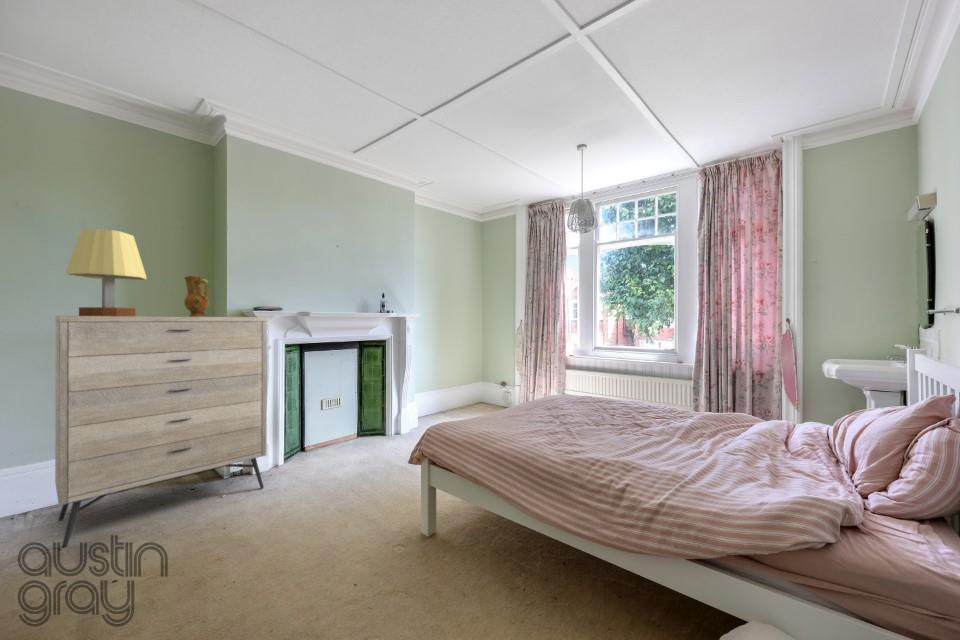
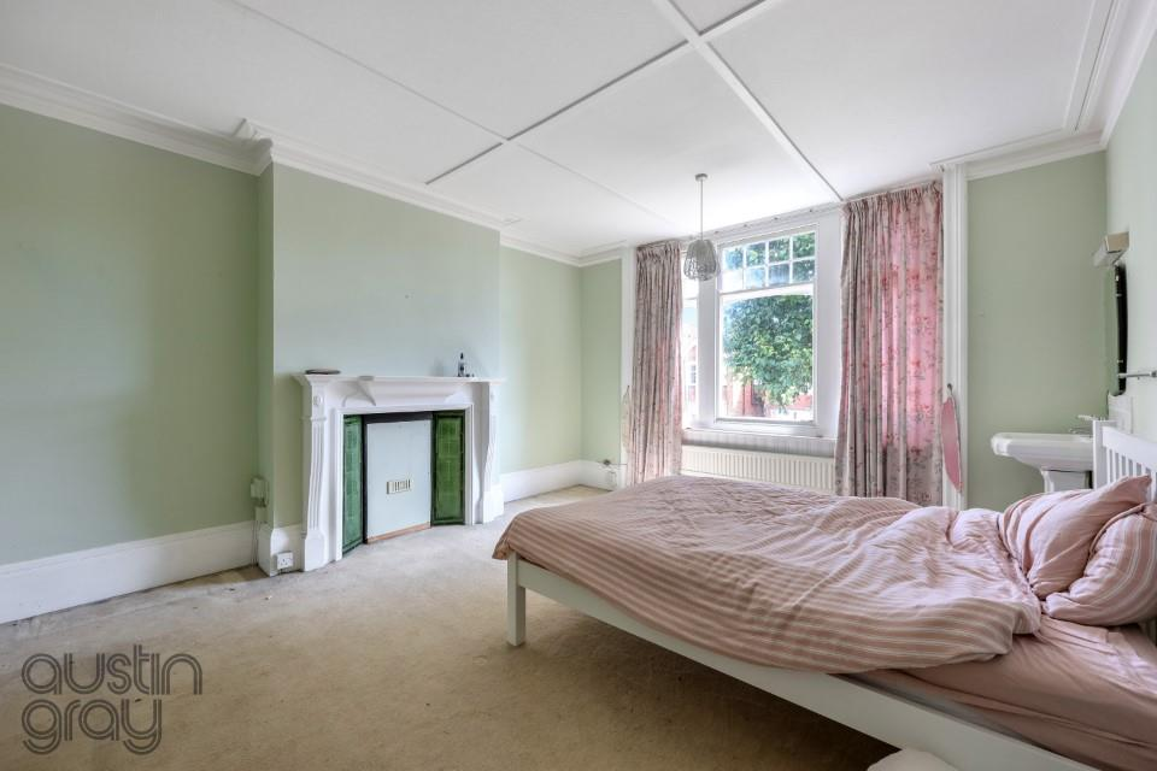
- ceramic jug (198, 296)
- dresser (170, 409)
- table lamp (108, 274)
